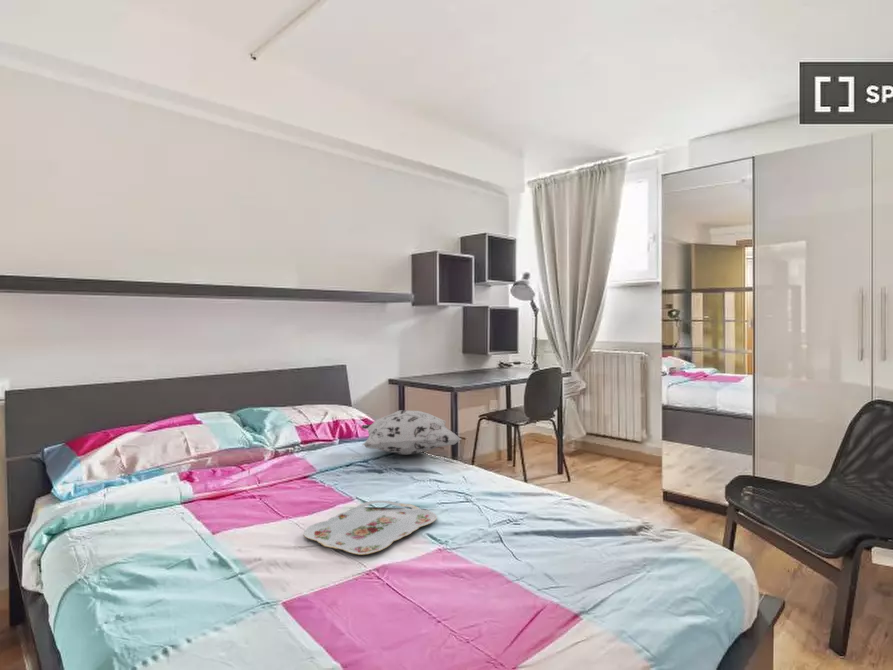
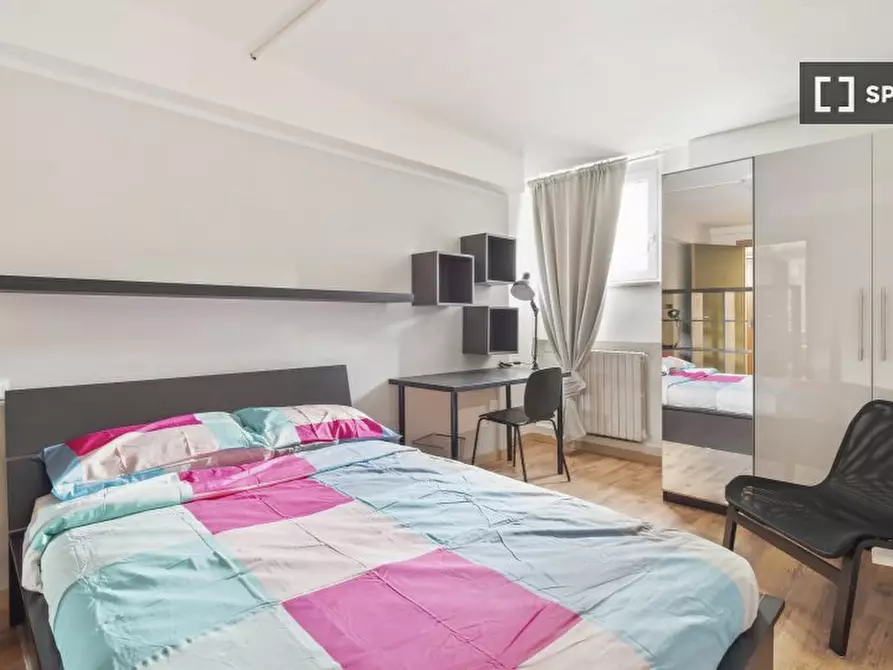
- serving tray (372, 525)
- decorative pillow (408, 432)
